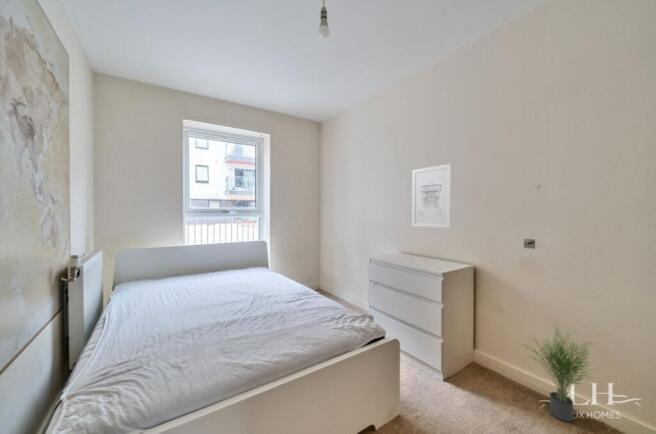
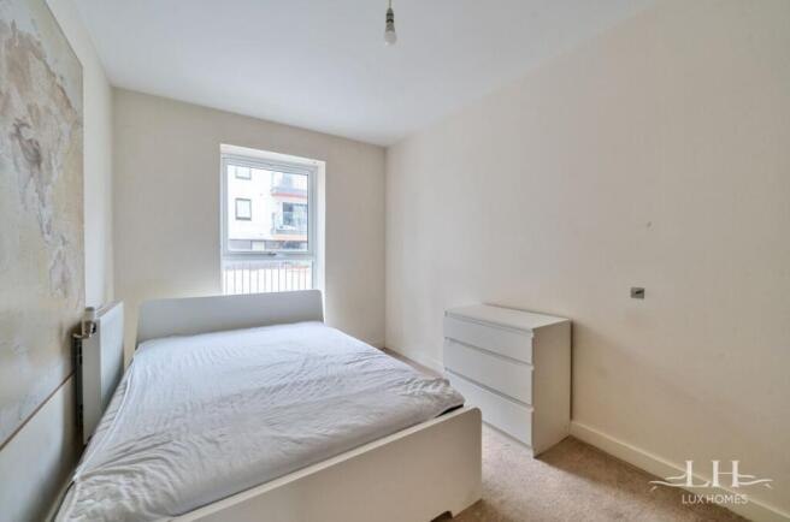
- wall art (430, 197)
- potted plant (555, 369)
